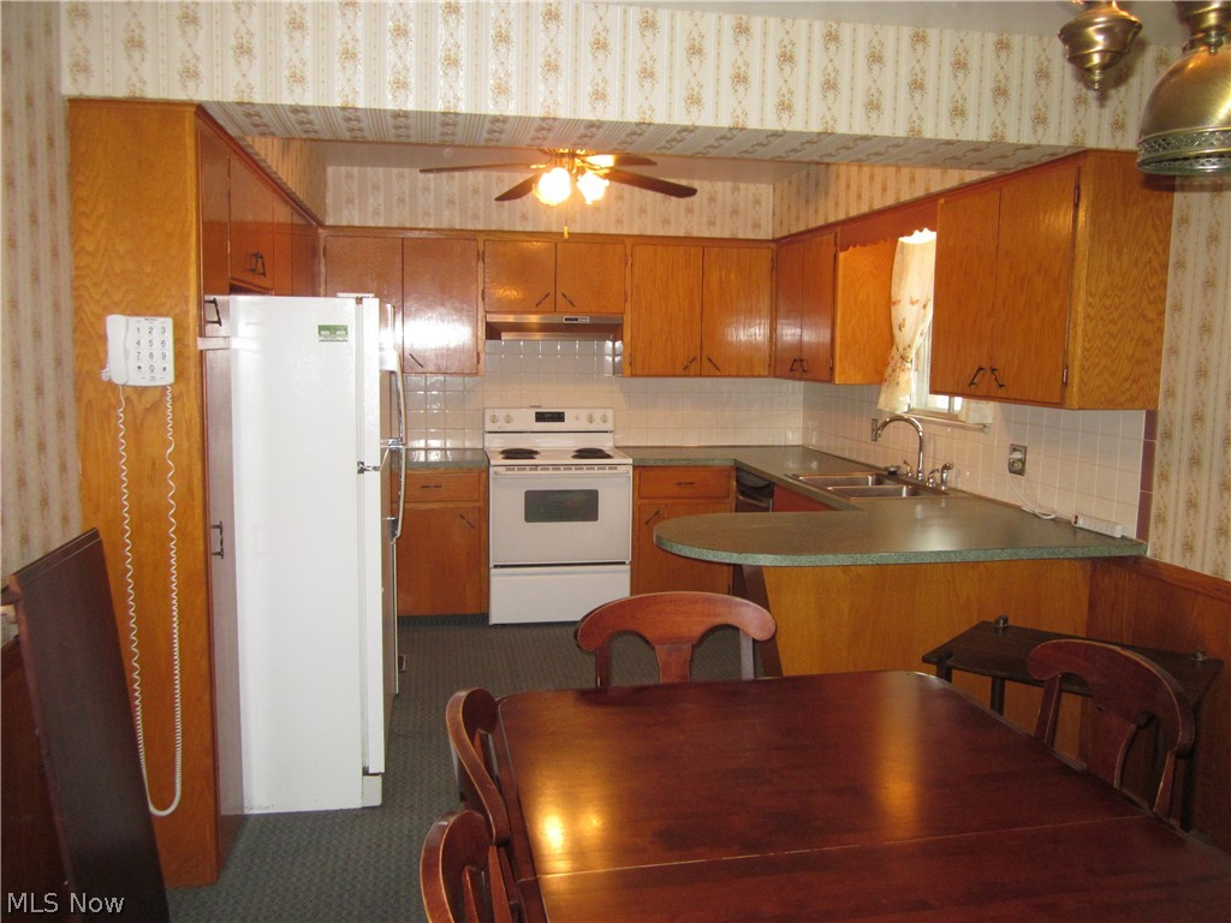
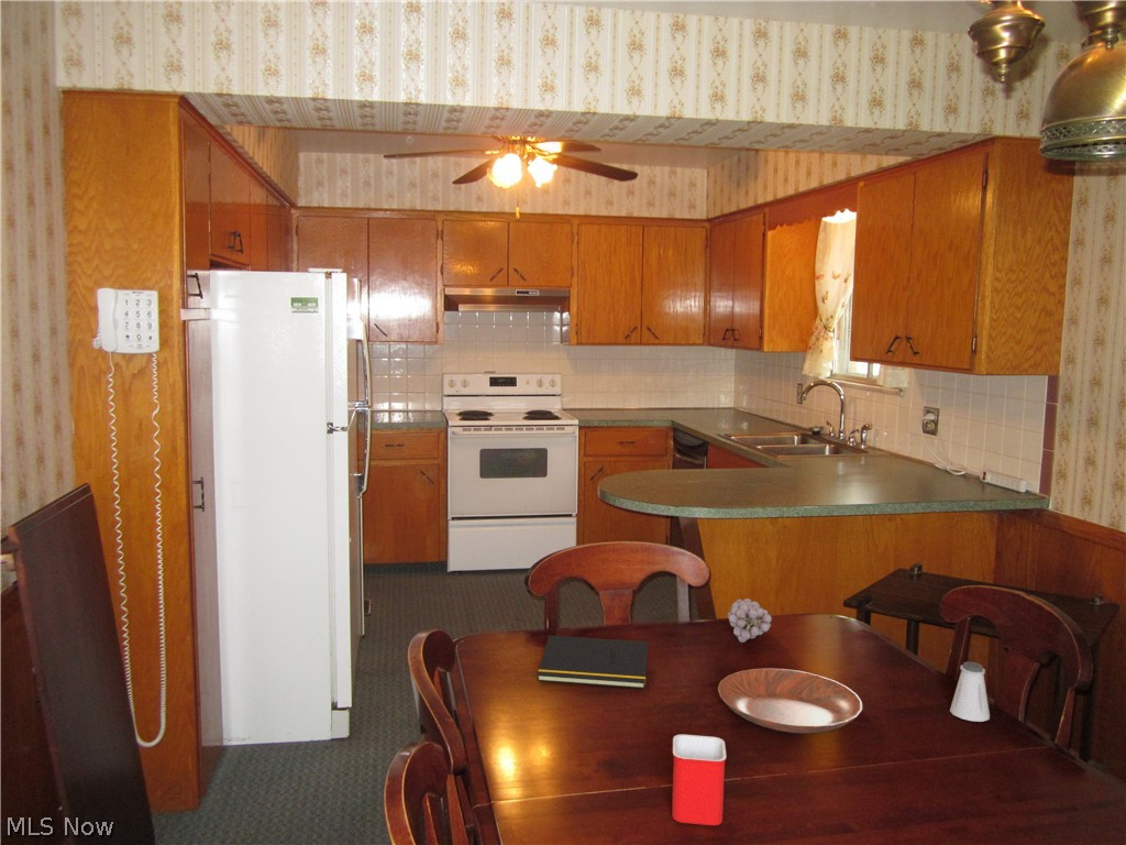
+ notepad (594, 660)
+ fruit (749, 616)
+ mug (697, 773)
+ bowl (787, 703)
+ saltshaker (971, 689)
